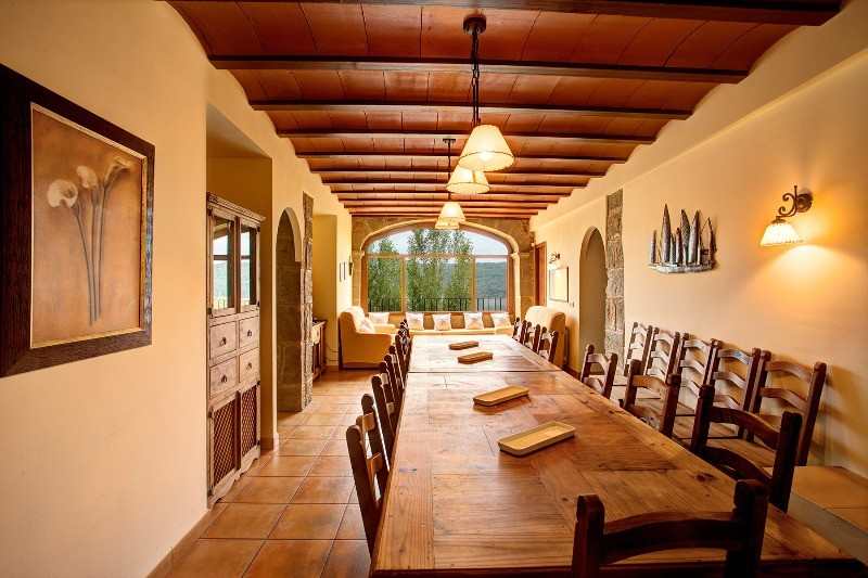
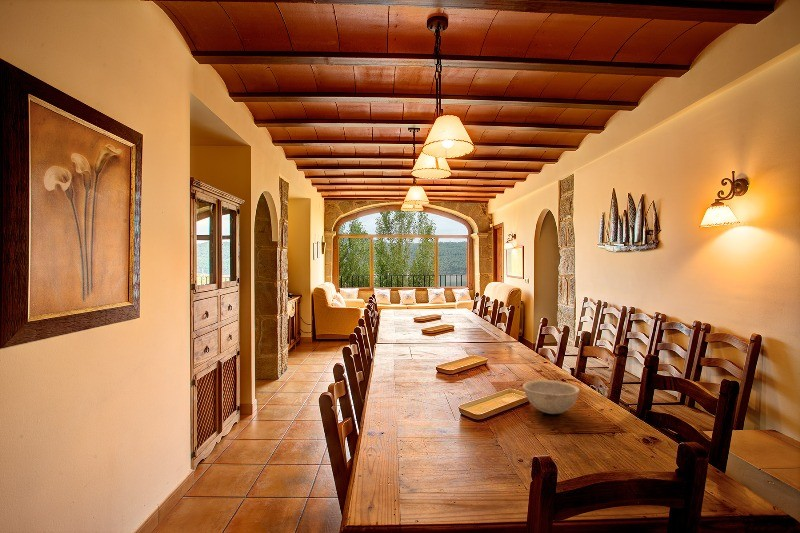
+ bowl (550, 399)
